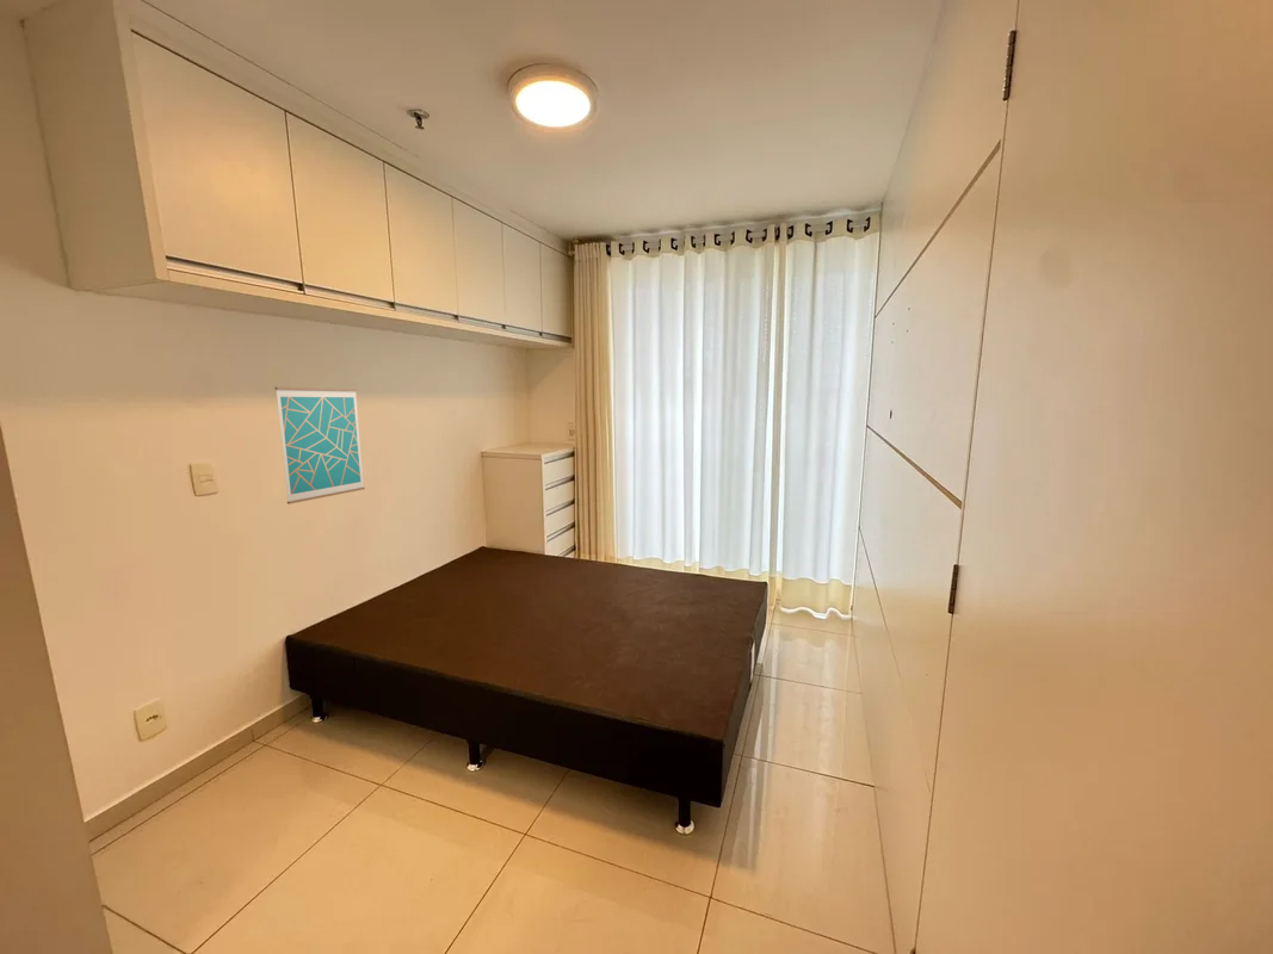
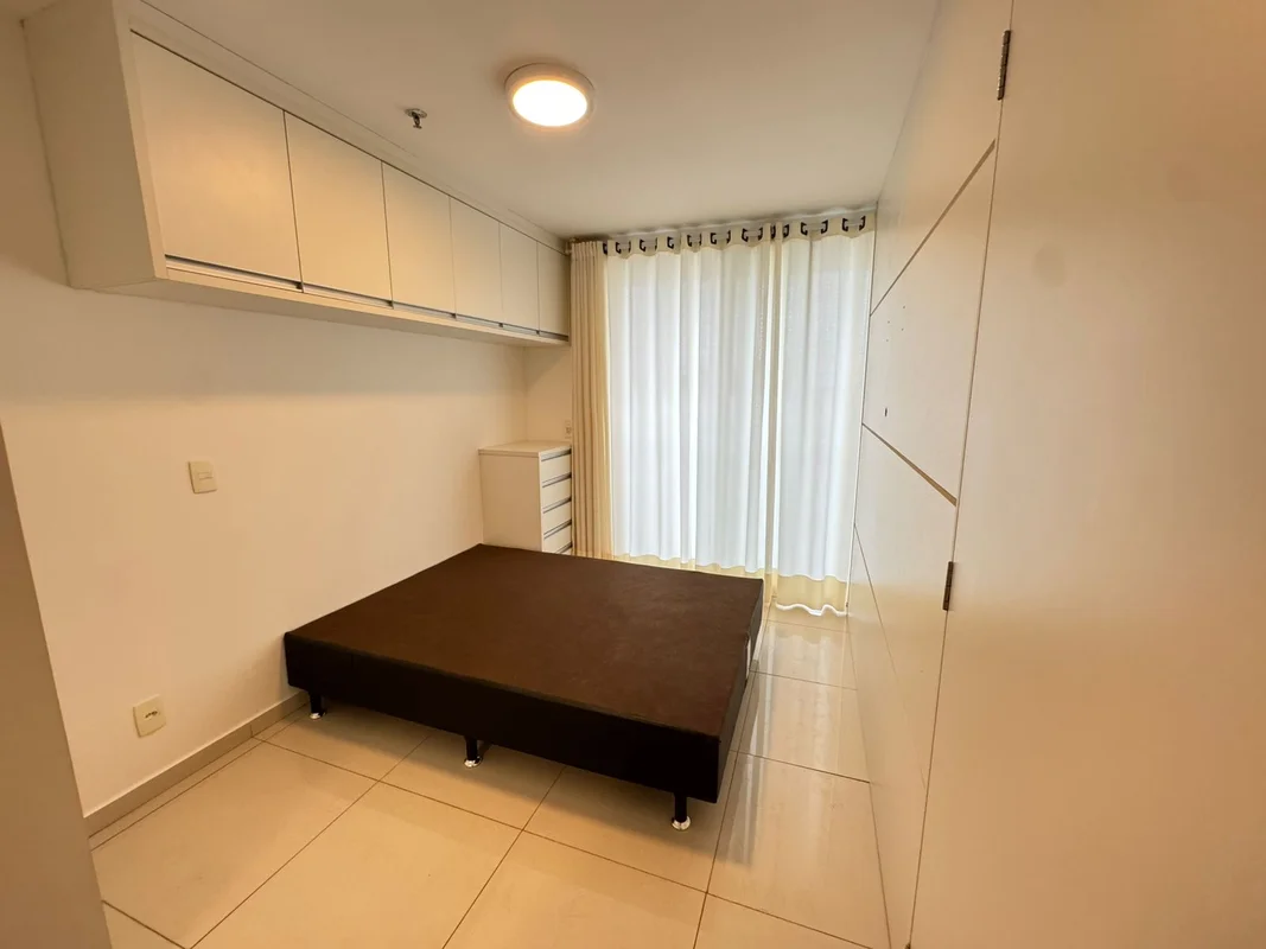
- wall art (323, 442)
